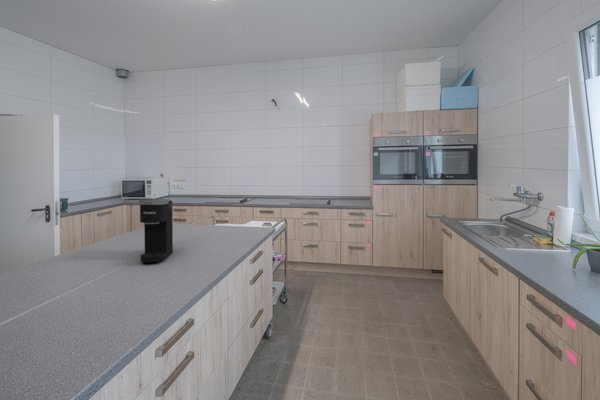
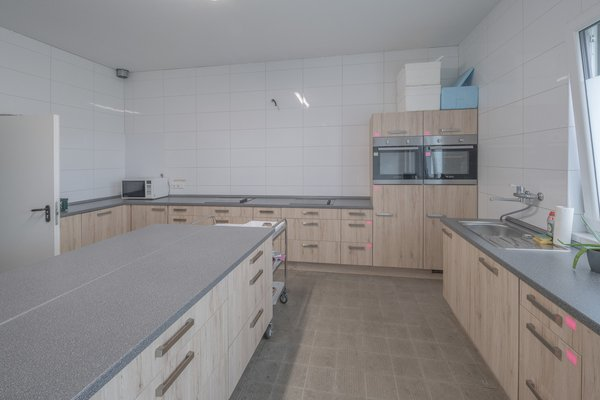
- coffee maker (157, 228)
